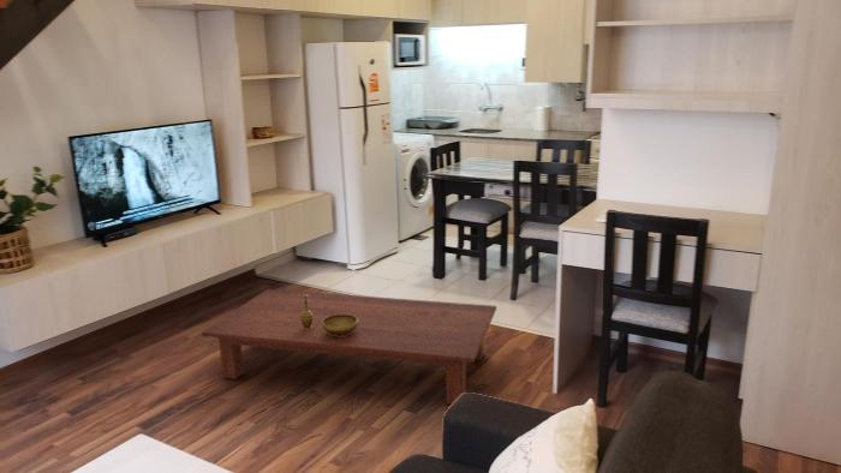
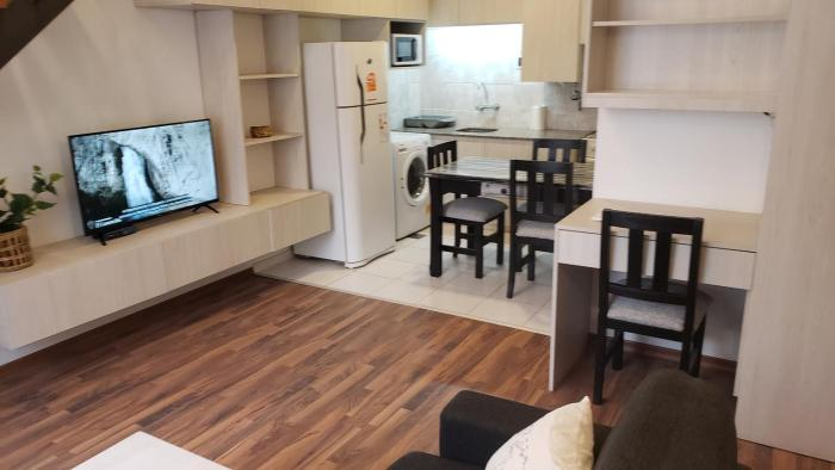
- decorative bowl (329, 316)
- coffee table (356, 342)
